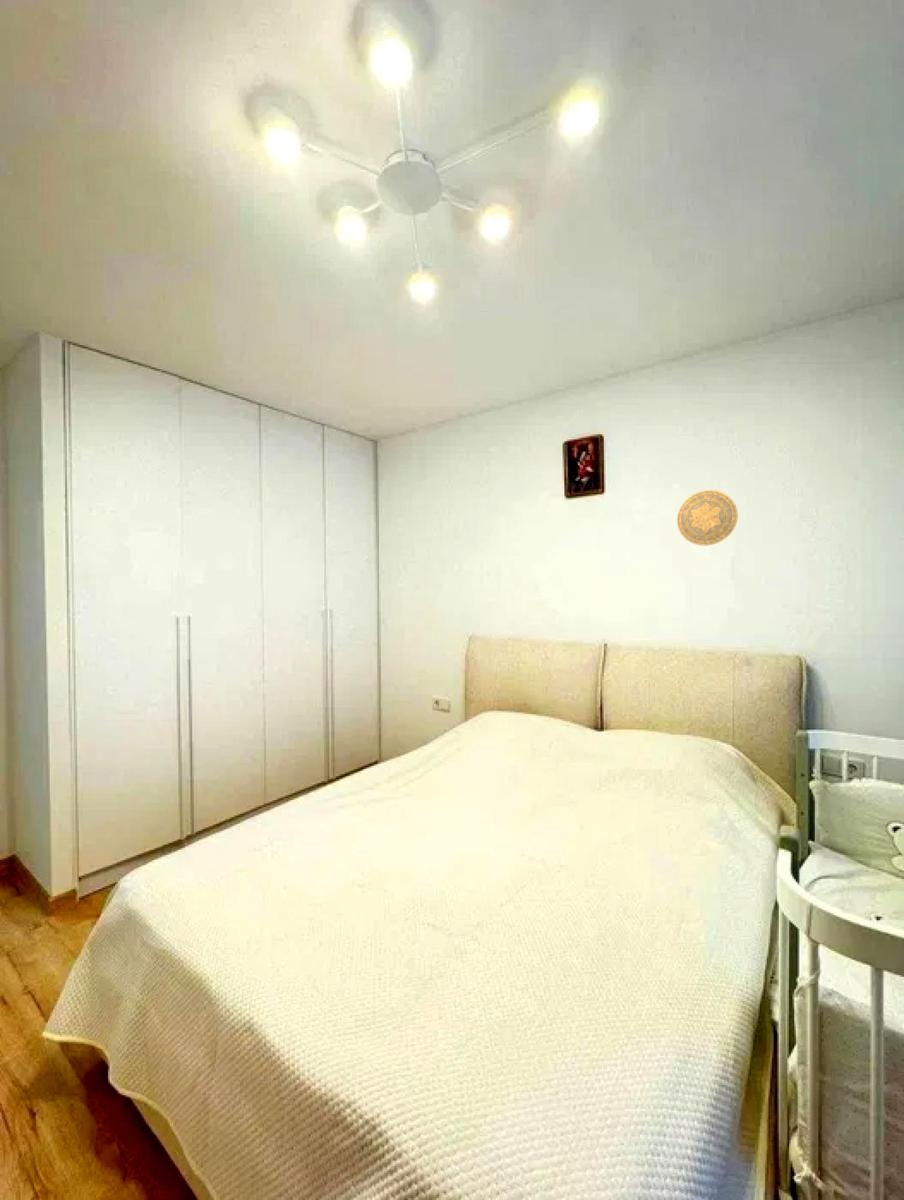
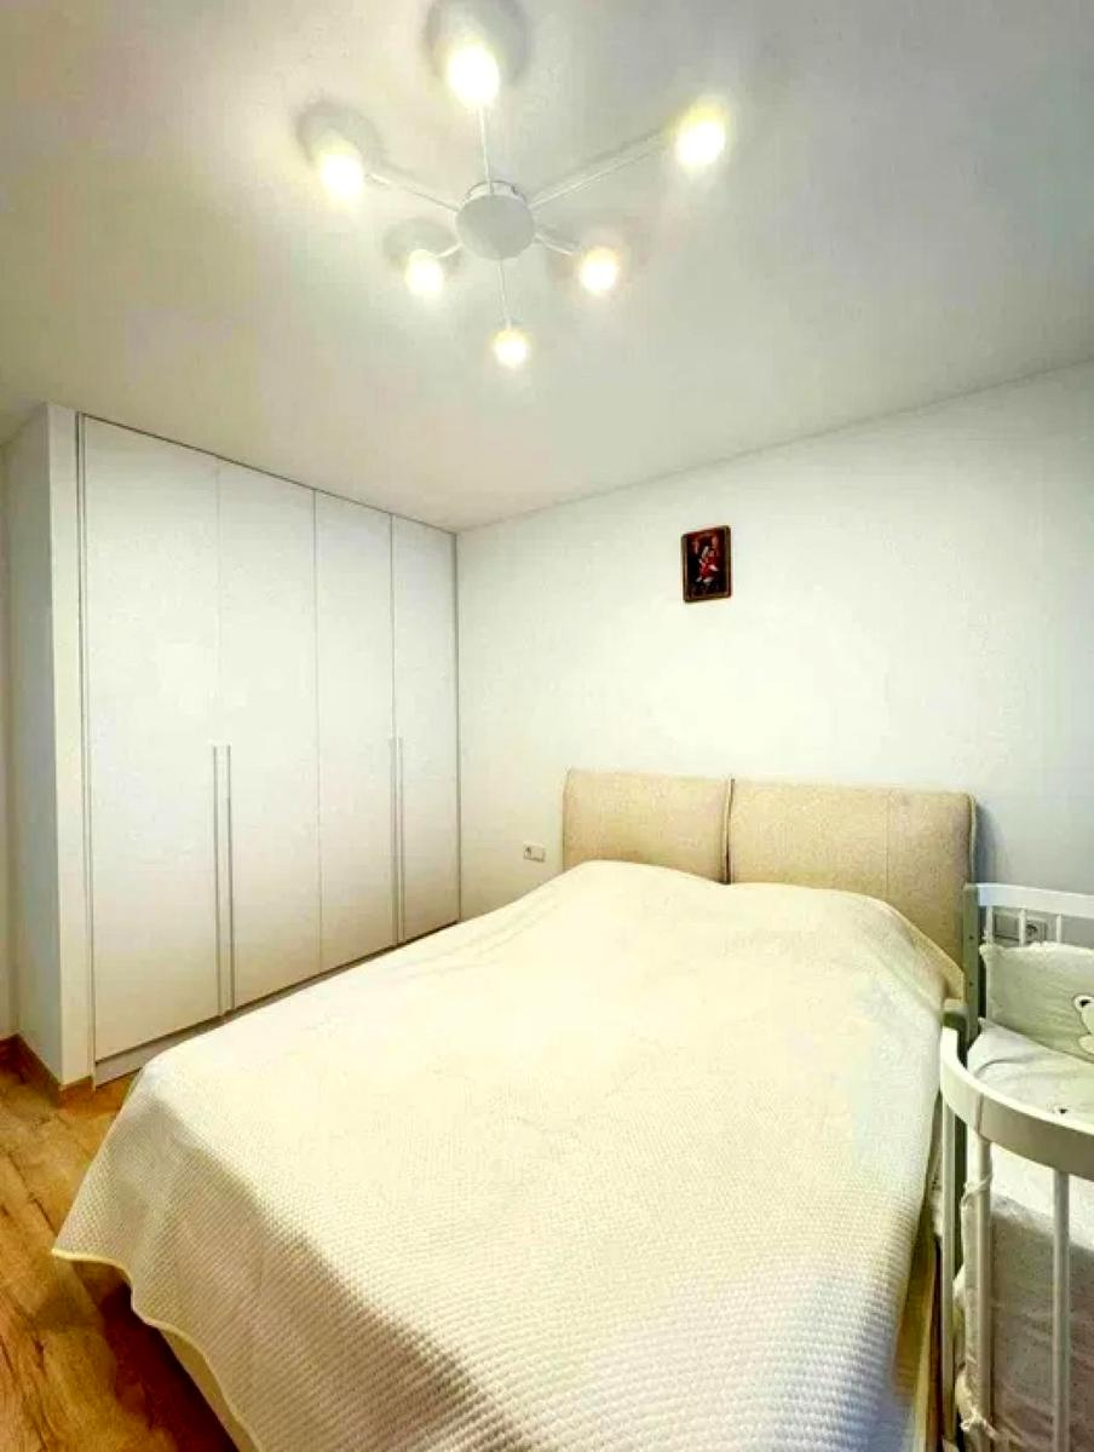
- decorative plate (705, 517)
